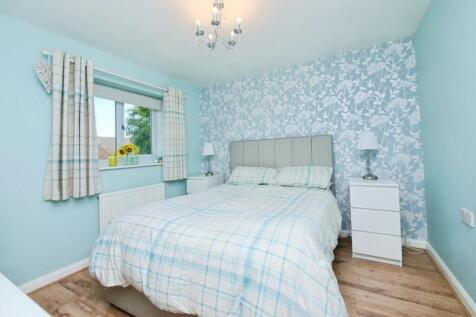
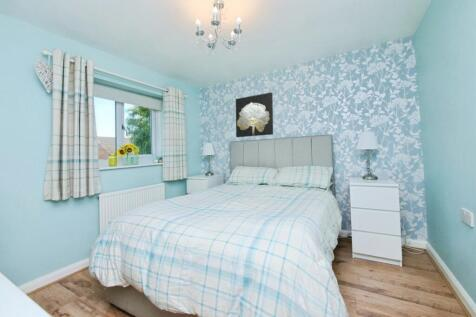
+ wall art (253, 116)
